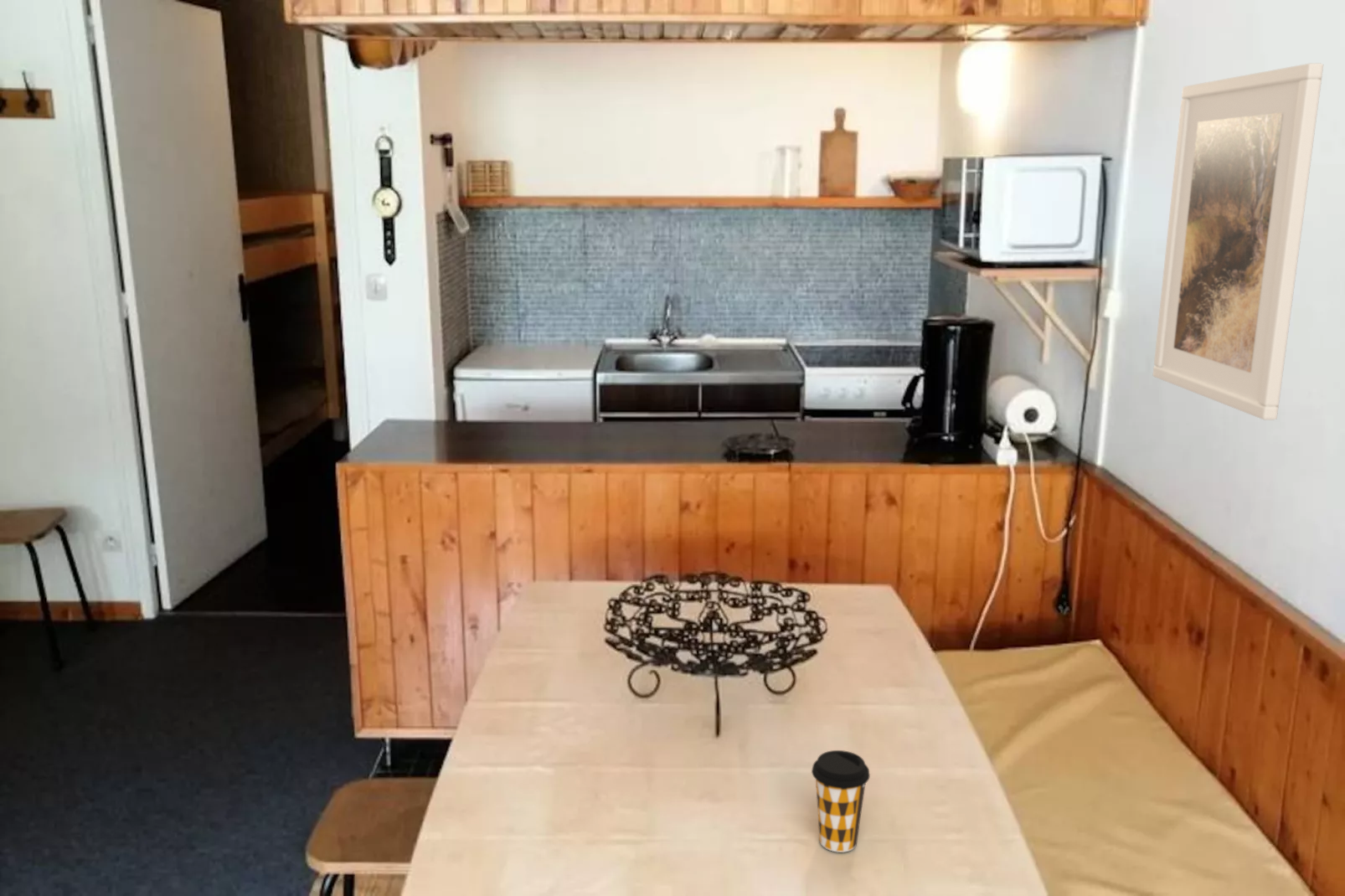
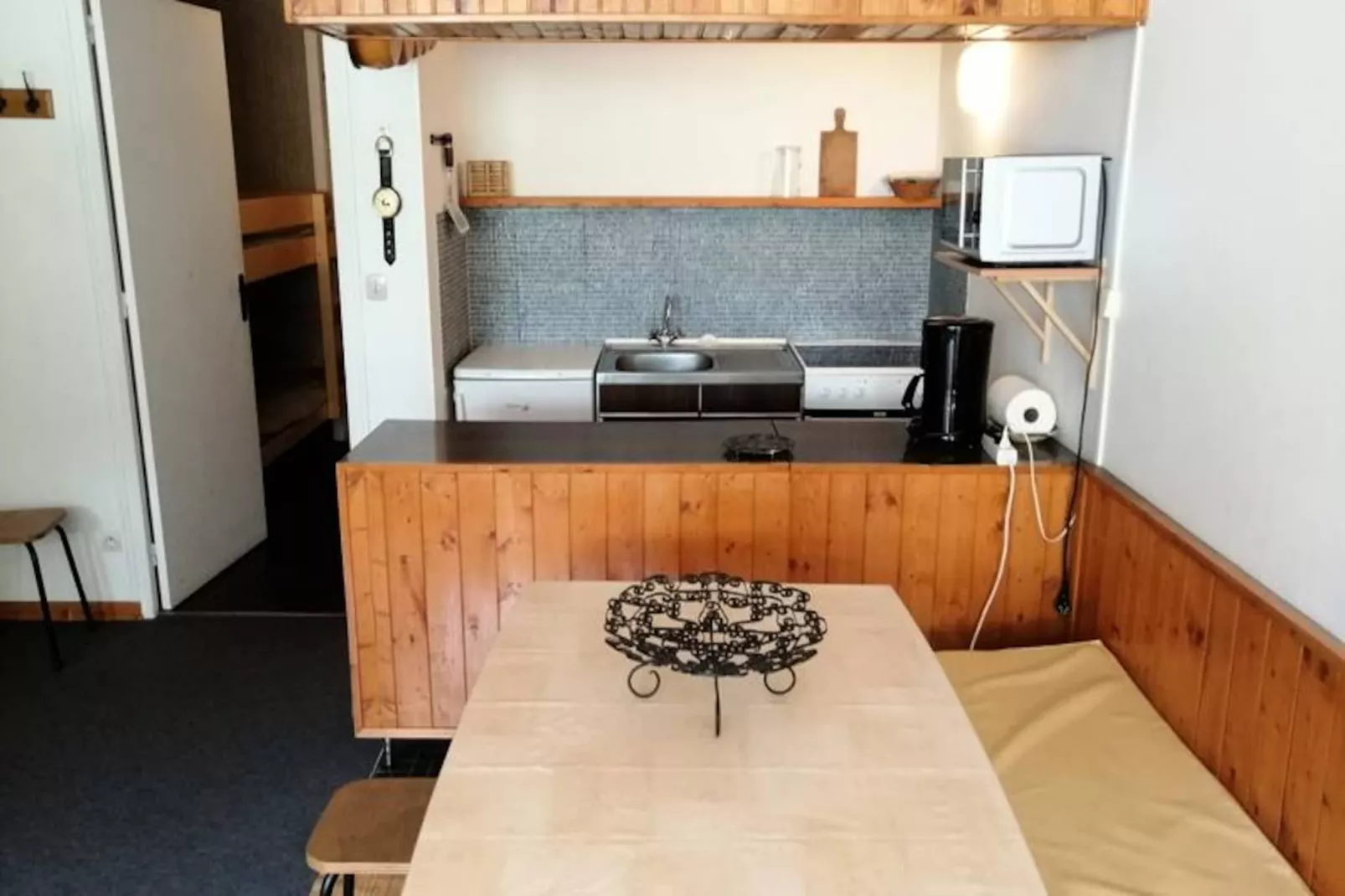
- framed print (1226, 241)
- coffee cup (839, 801)
